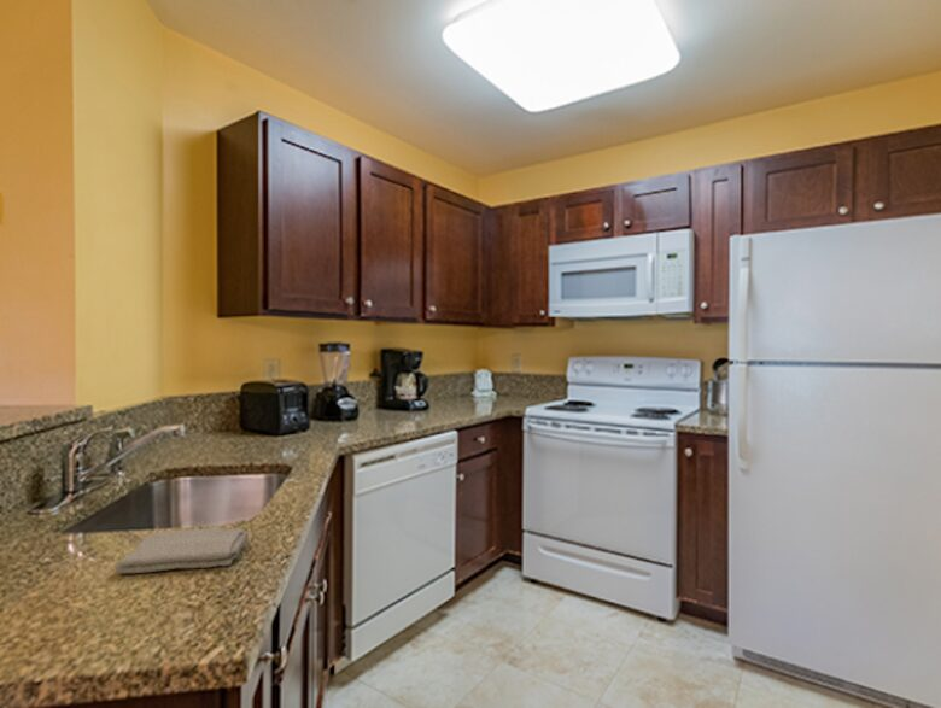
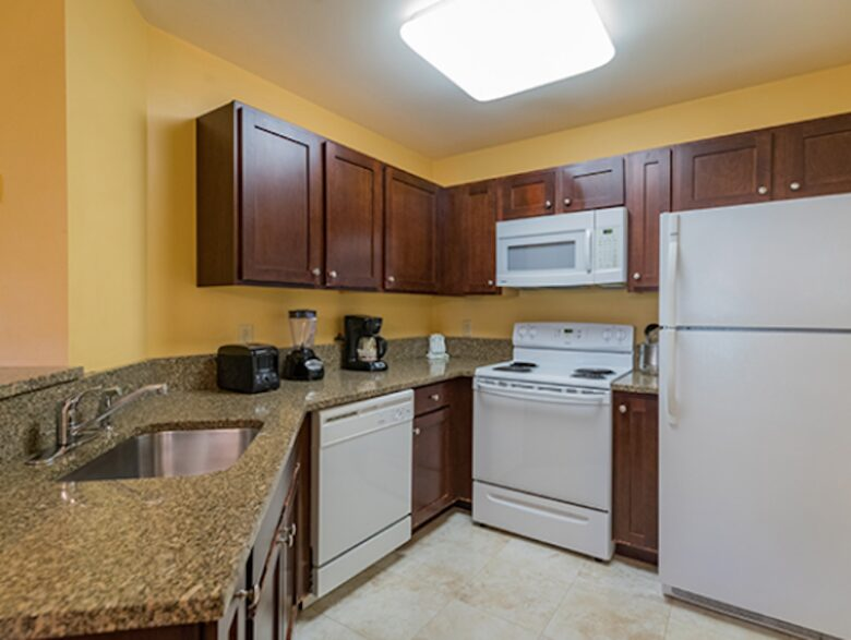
- washcloth (187, 548)
